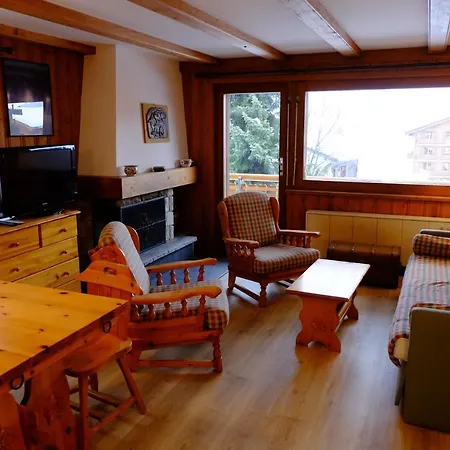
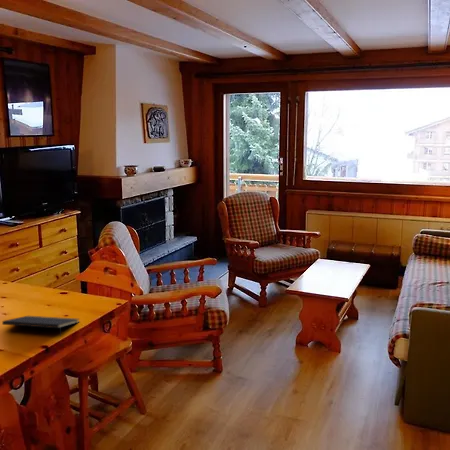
+ notepad (42, 321)
